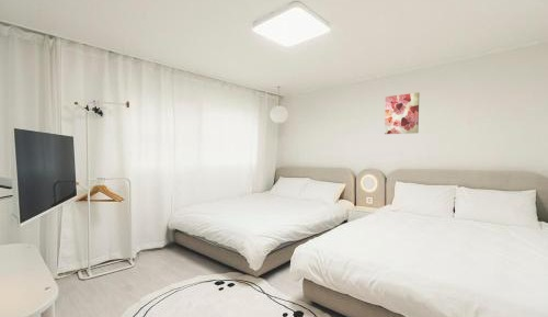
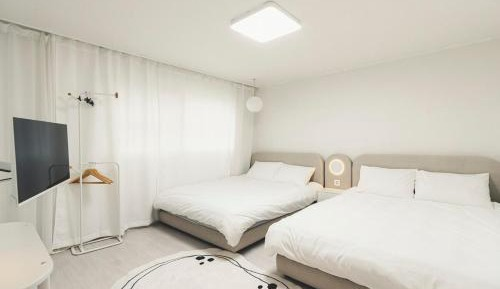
- wall art (401, 114)
